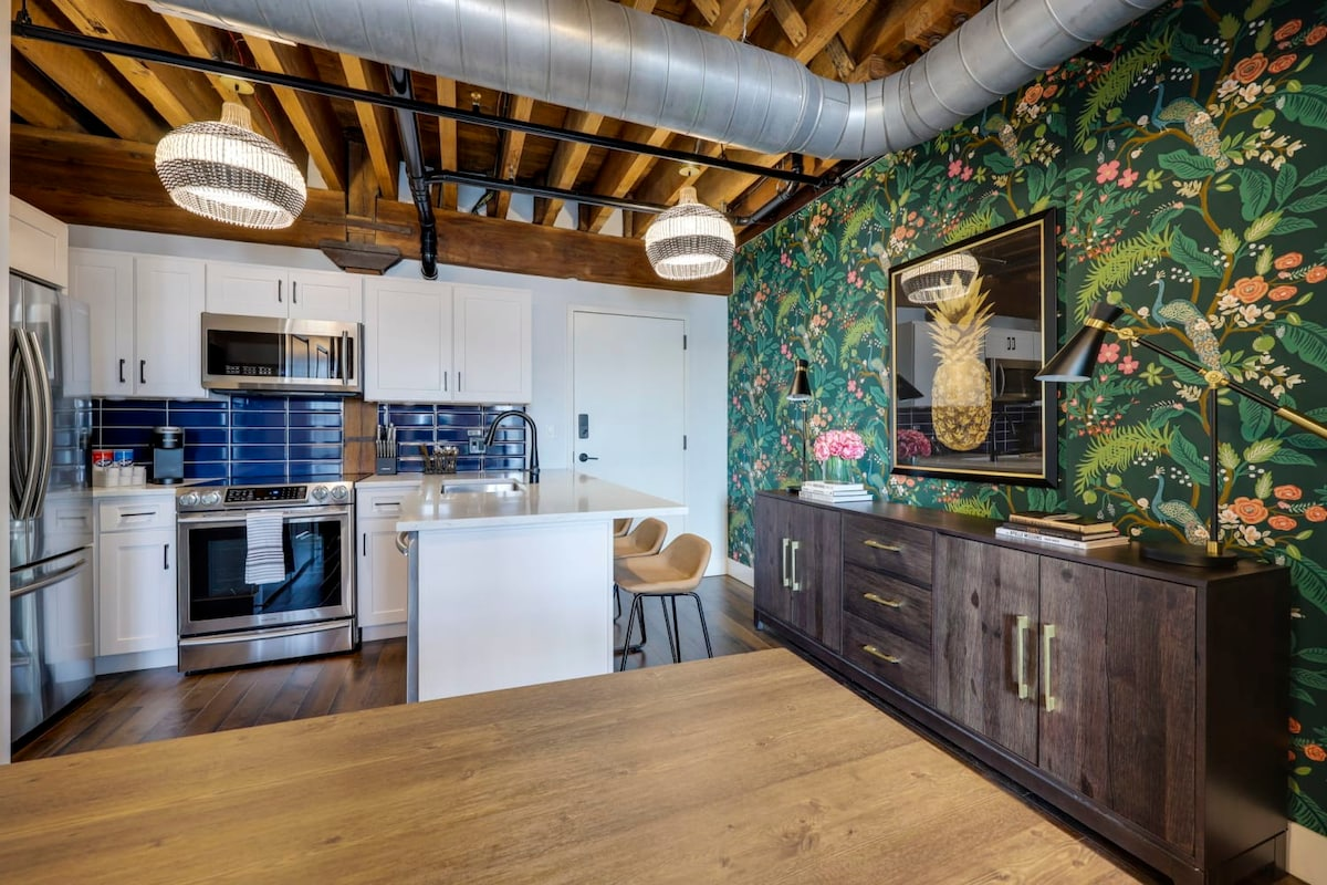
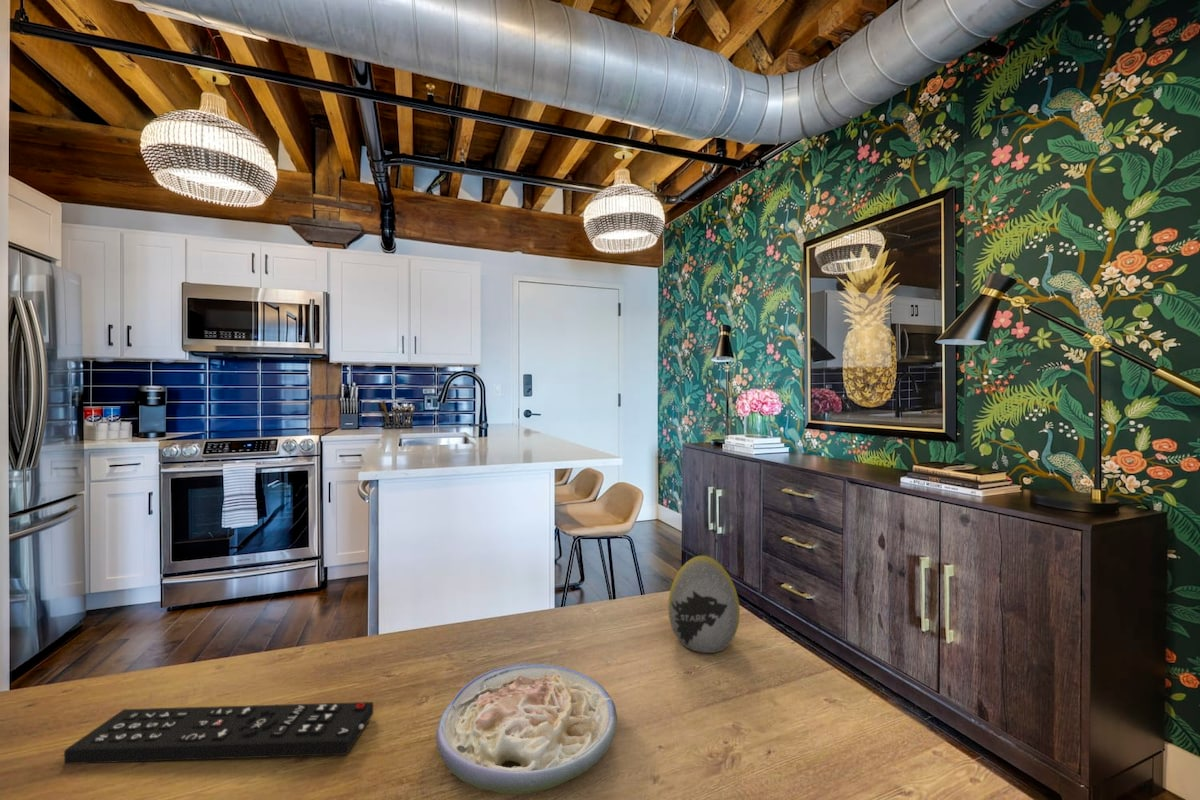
+ decorative egg (703, 599)
+ remote control (231, 728)
+ soup (529, 715)
